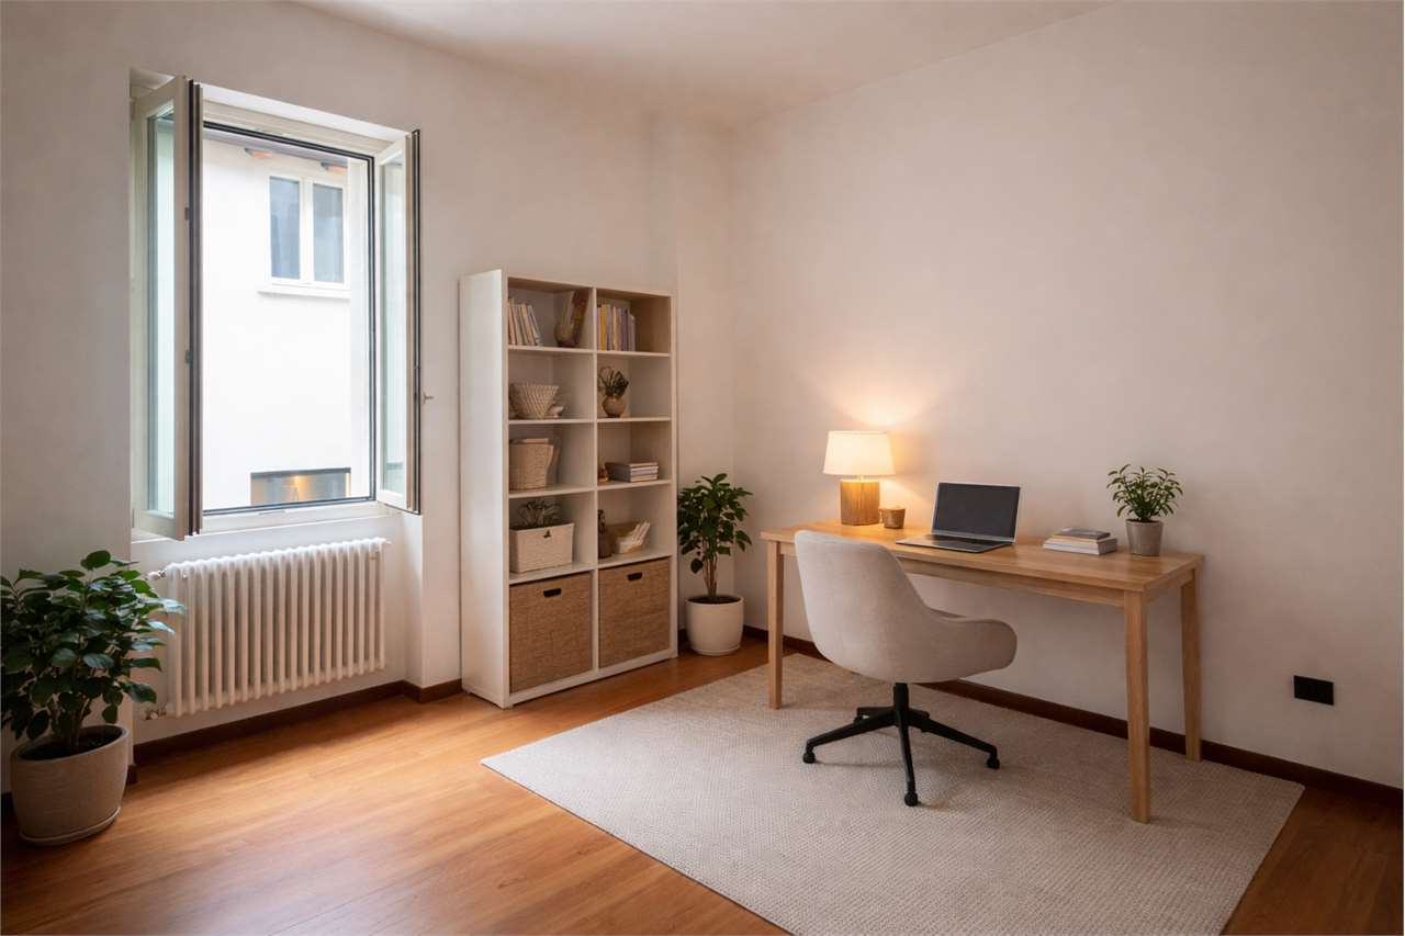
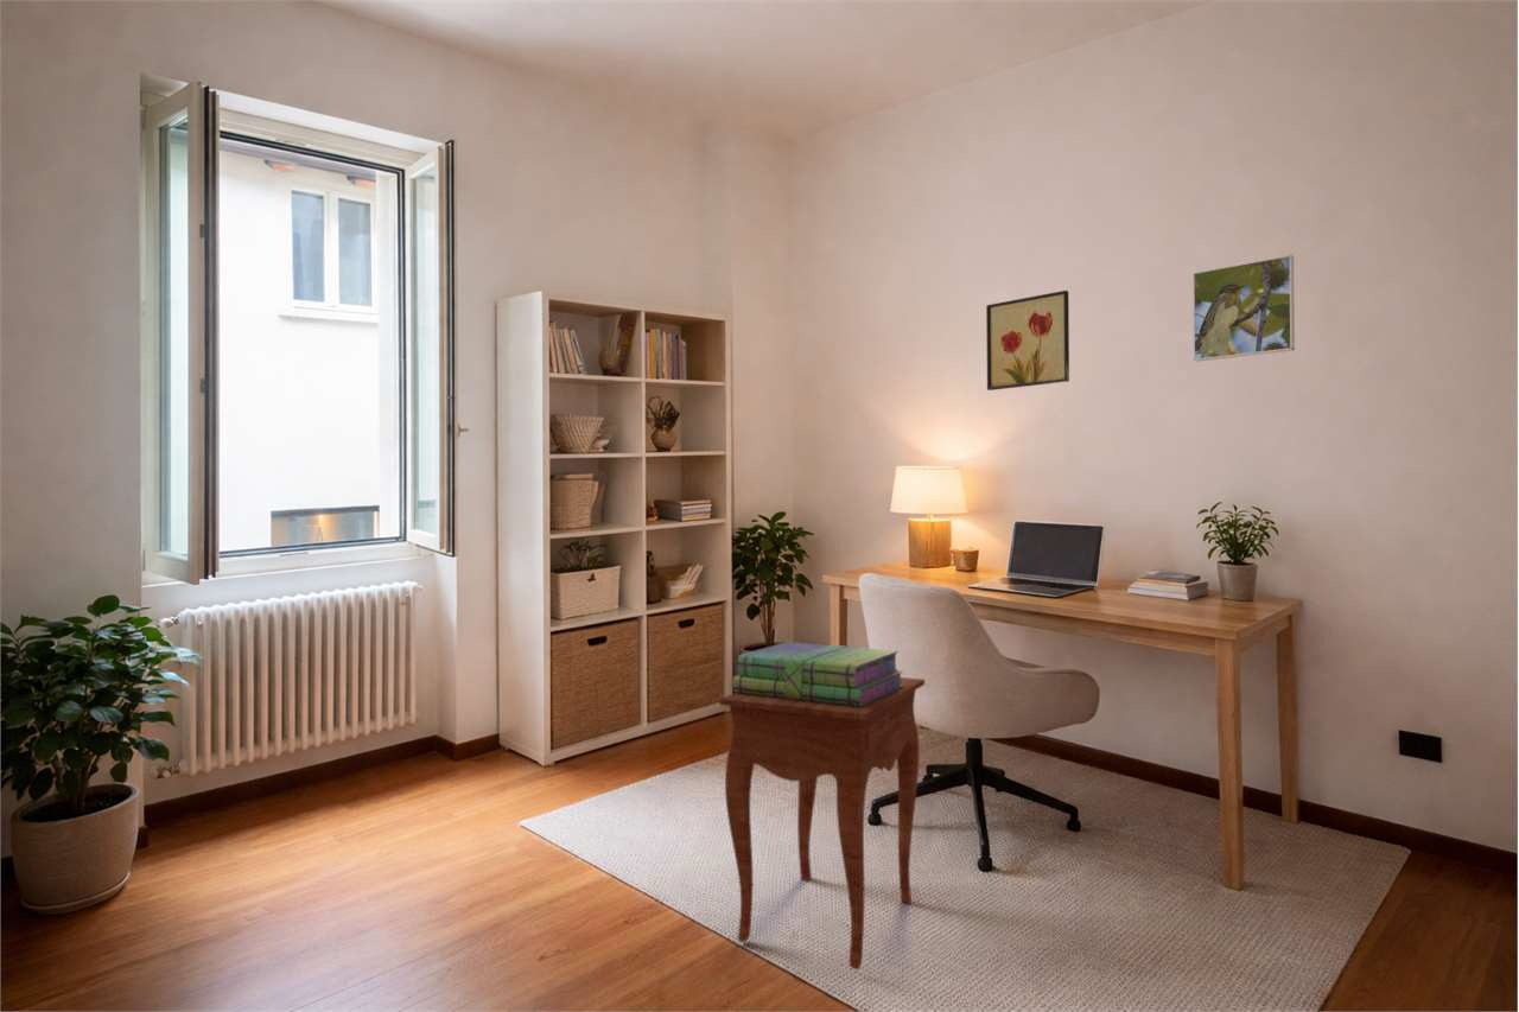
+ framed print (1241, 310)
+ stack of books (819, 670)
+ side table (837, 804)
+ wall art (1027, 342)
